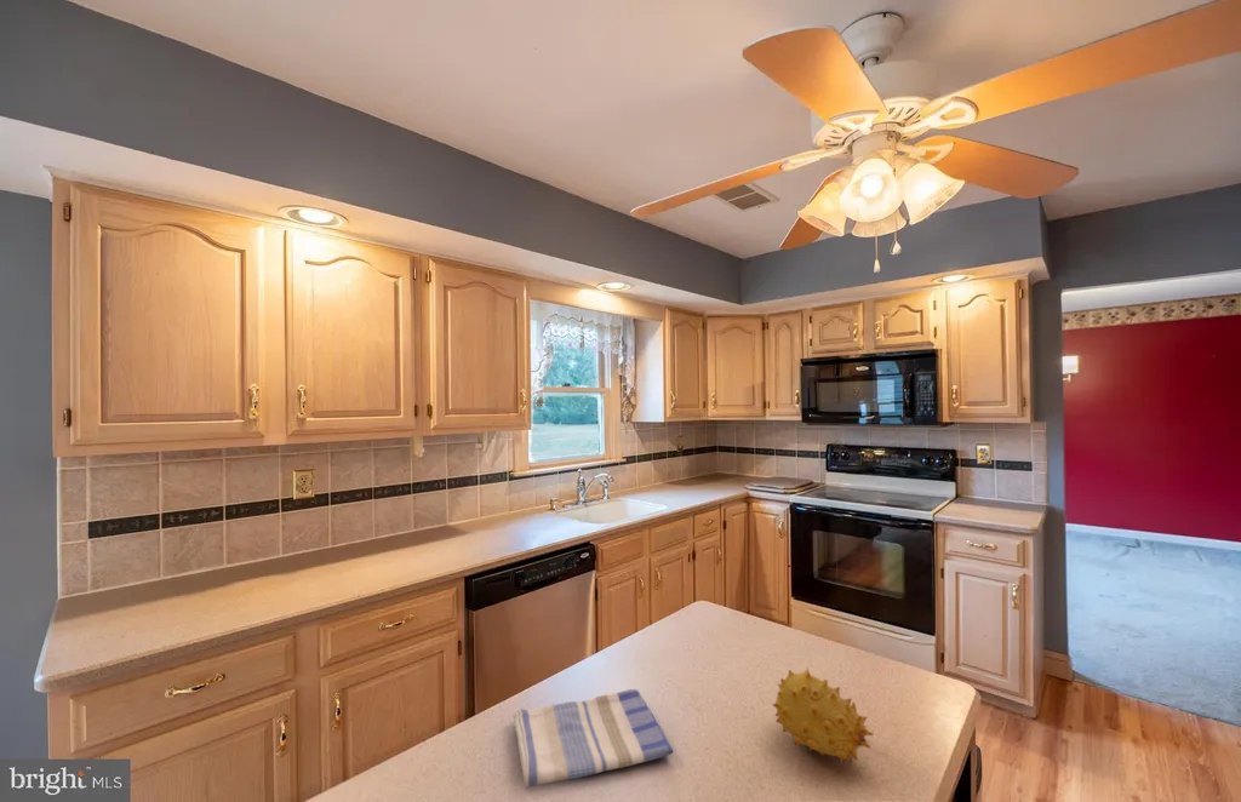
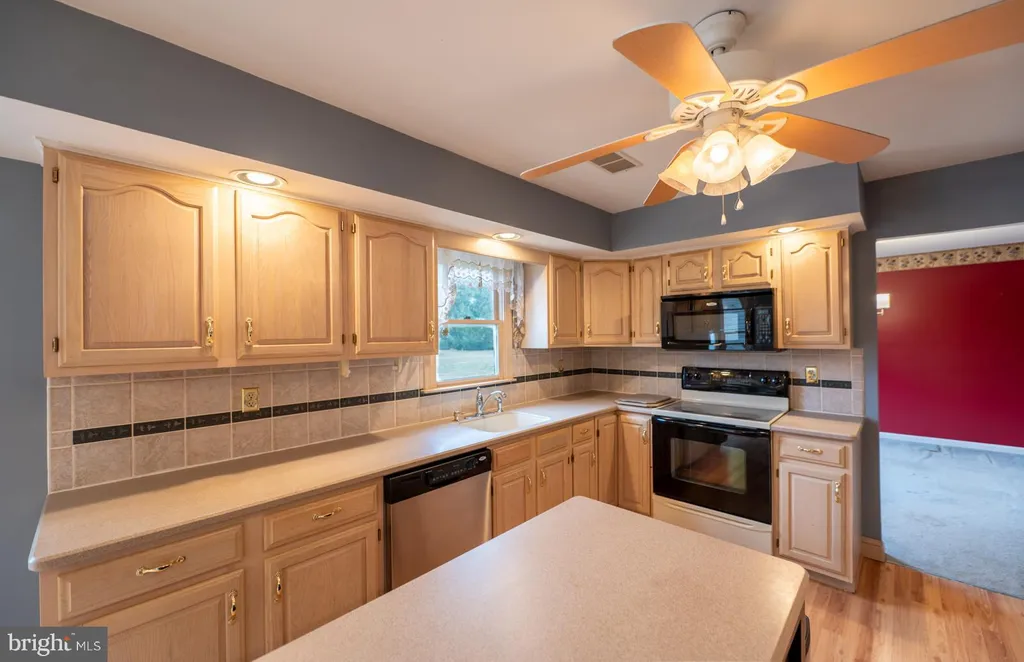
- dish towel (588, 732)
- fruit (819, 712)
